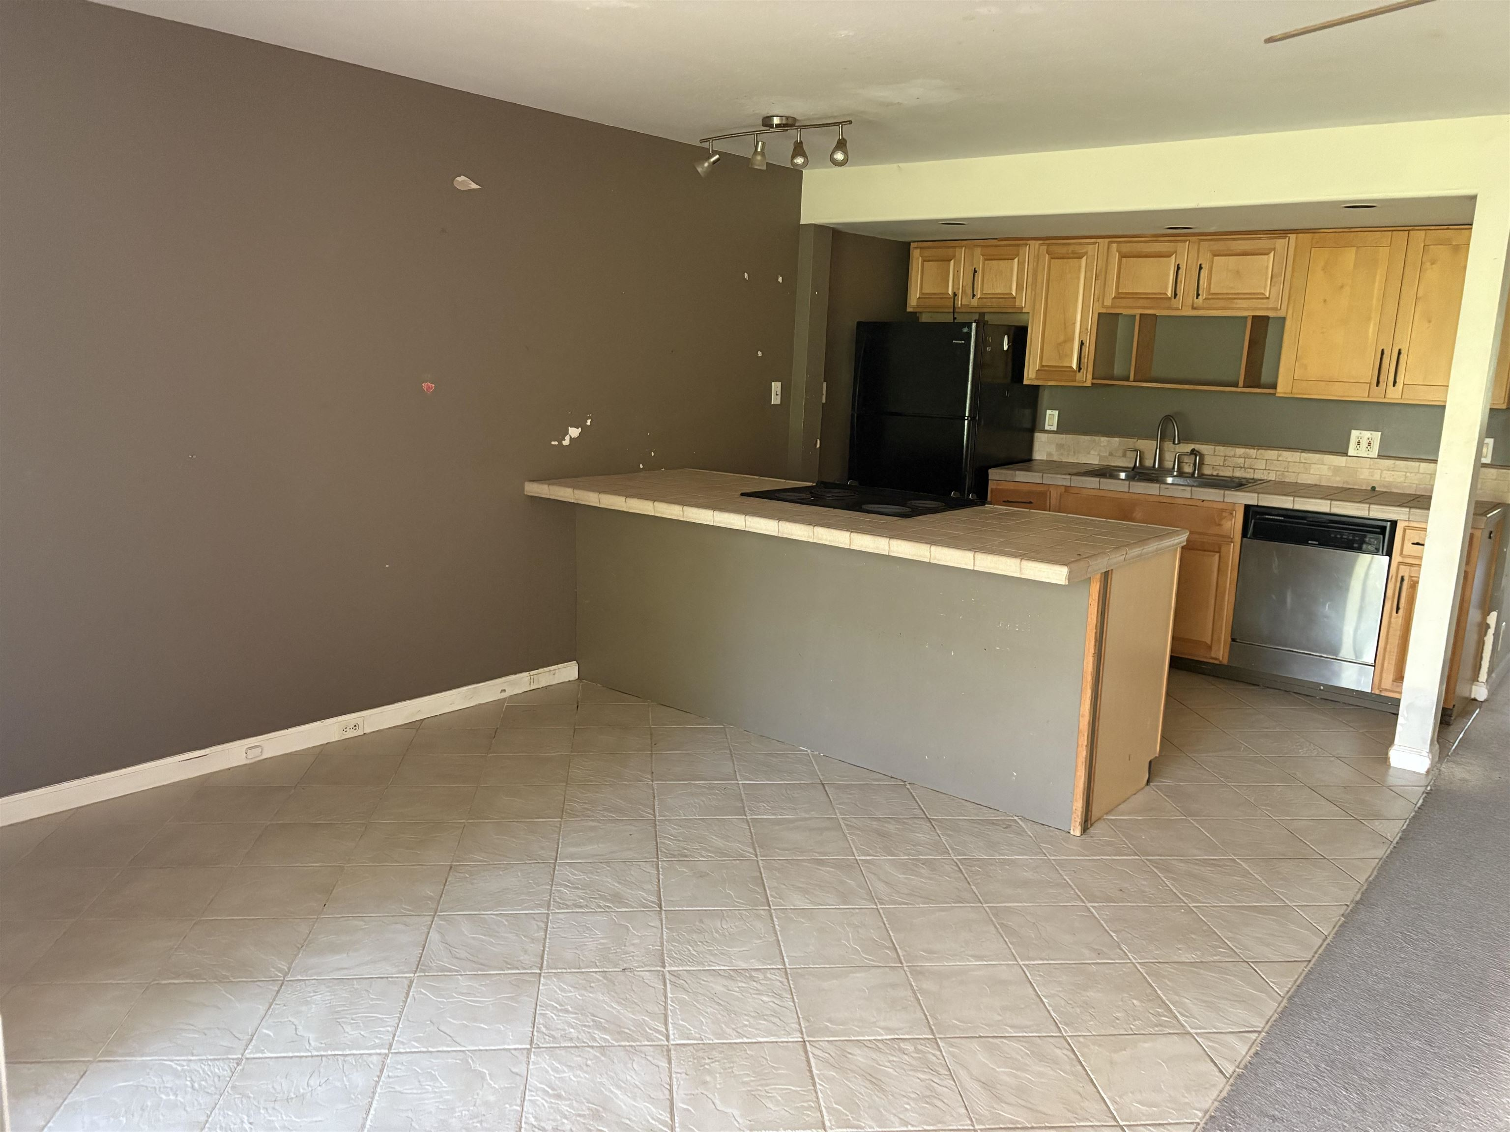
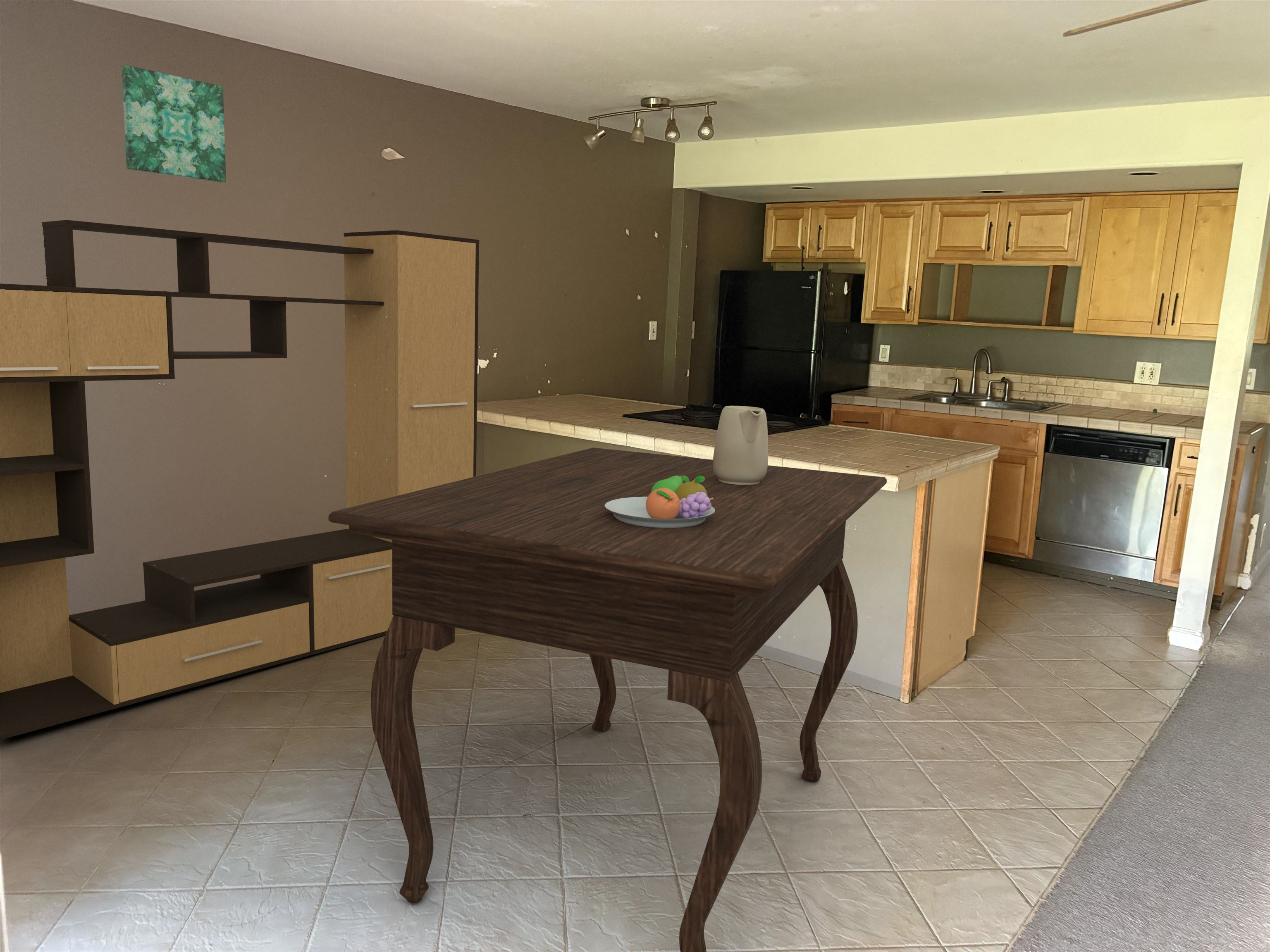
+ fruit bowl (664, 495)
+ media console (246, 358)
+ pitcher (742, 443)
+ wall art (176, 126)
+ dining table (645, 665)
